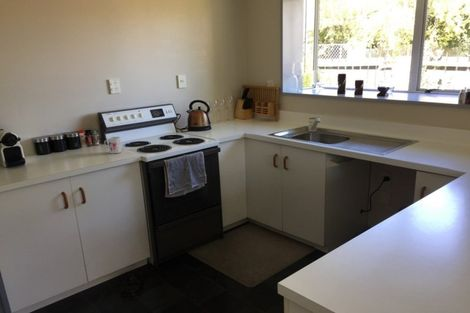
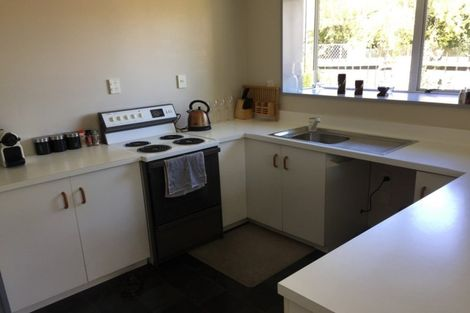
- mug (112, 145)
